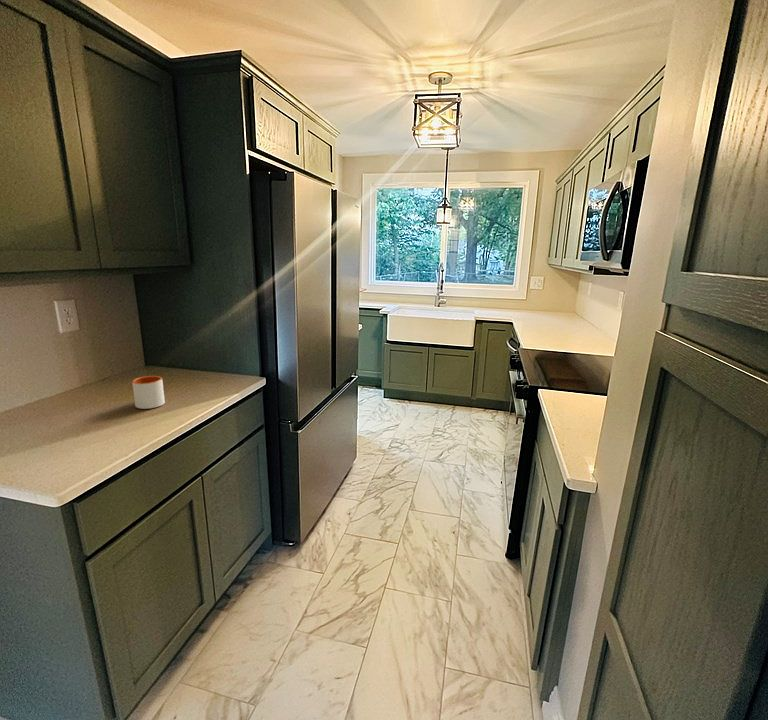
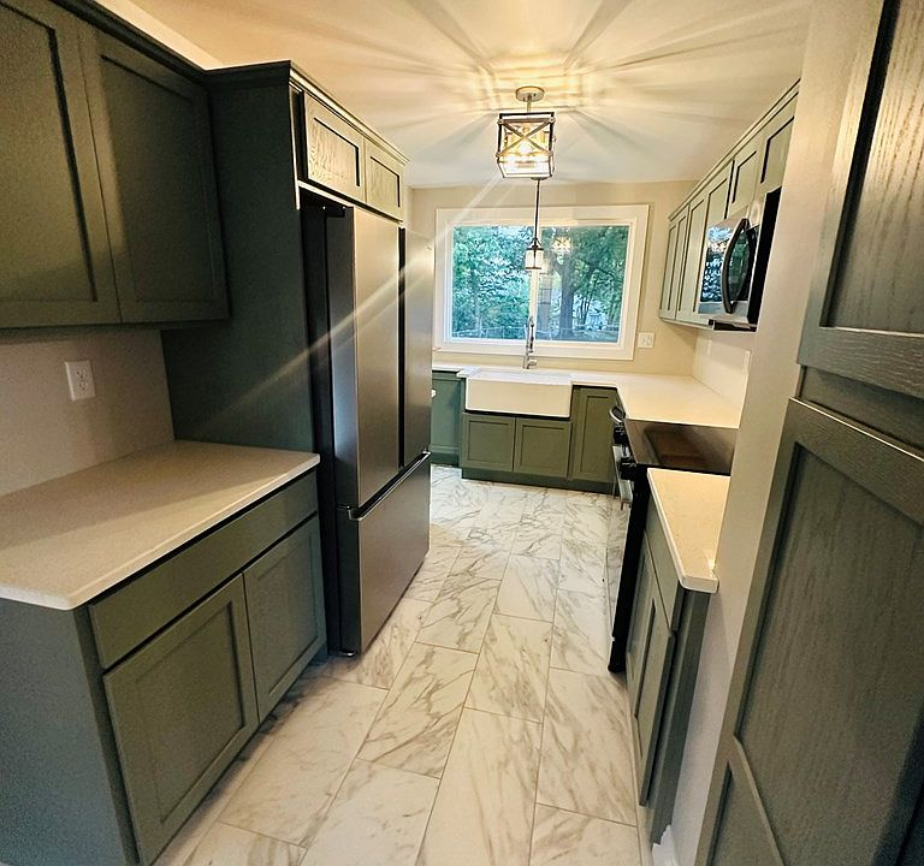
- mug (149, 390)
